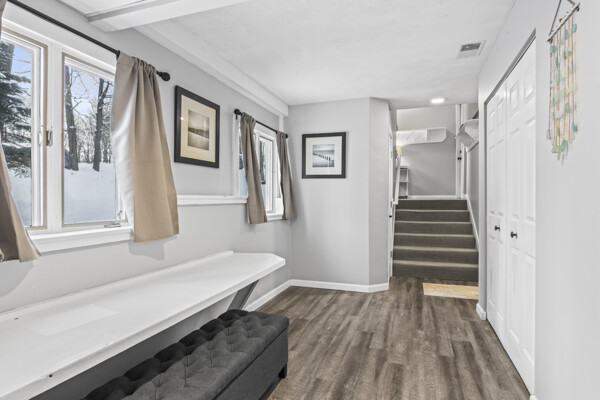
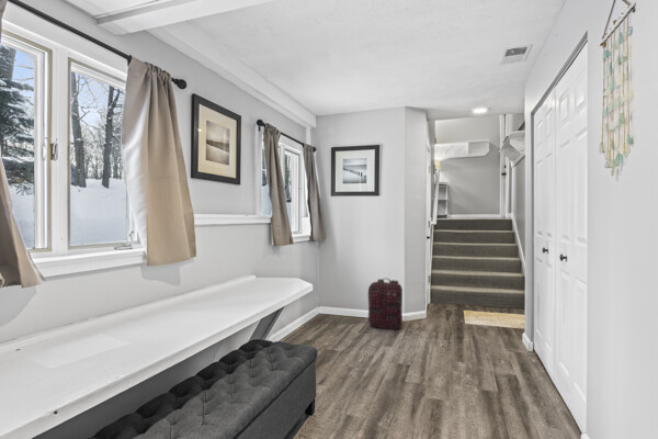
+ backpack (385, 302)
